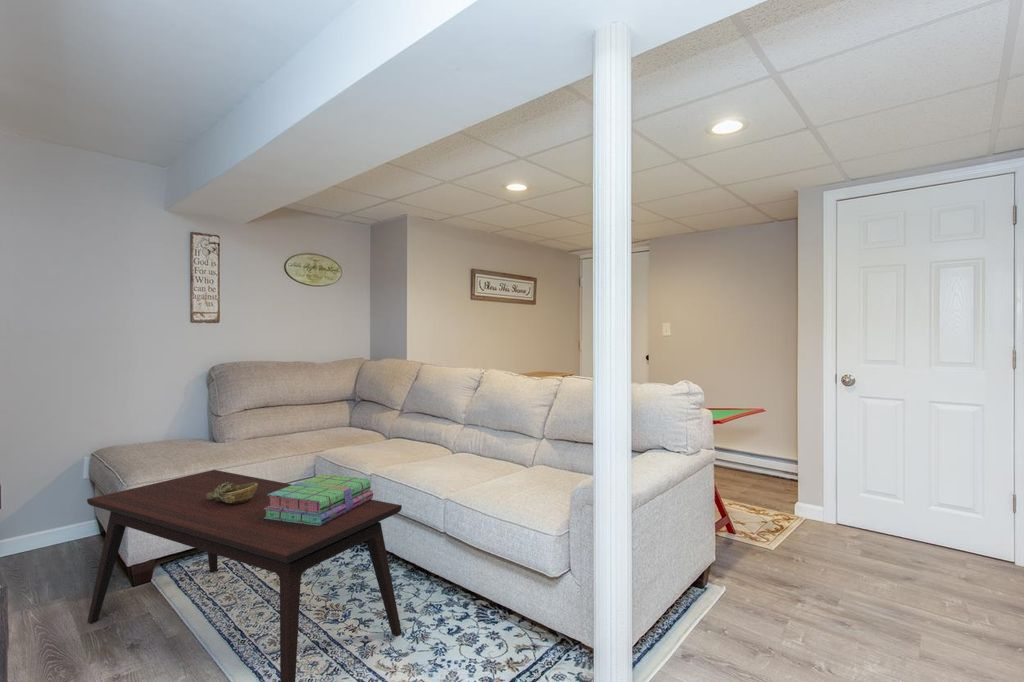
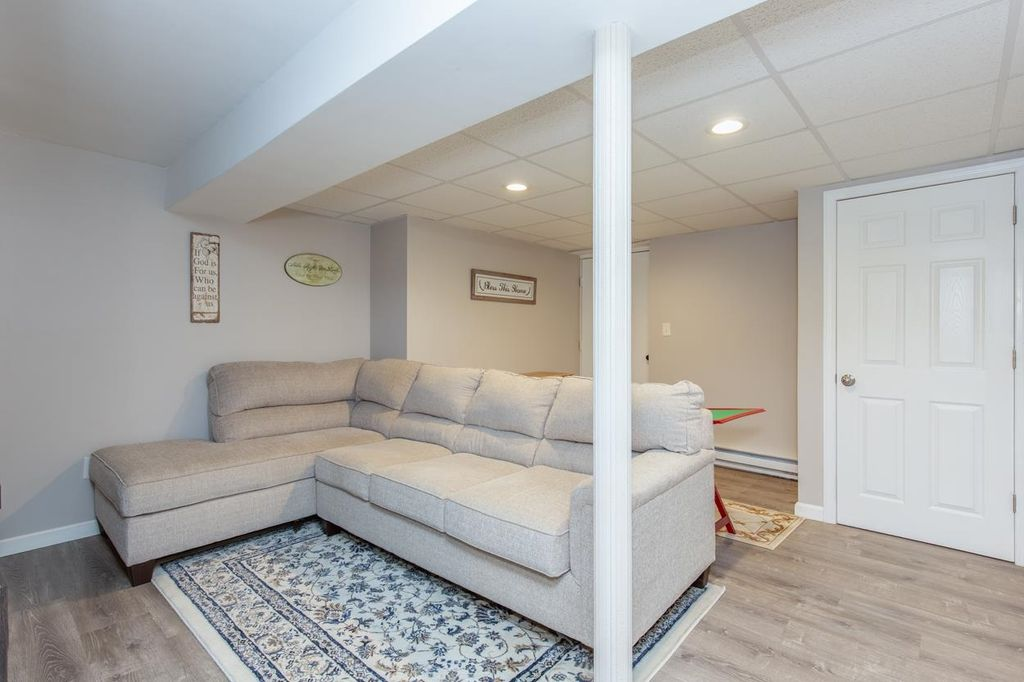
- coffee table (242, 562)
- stack of books (321, 496)
- decorative bowl (229, 491)
